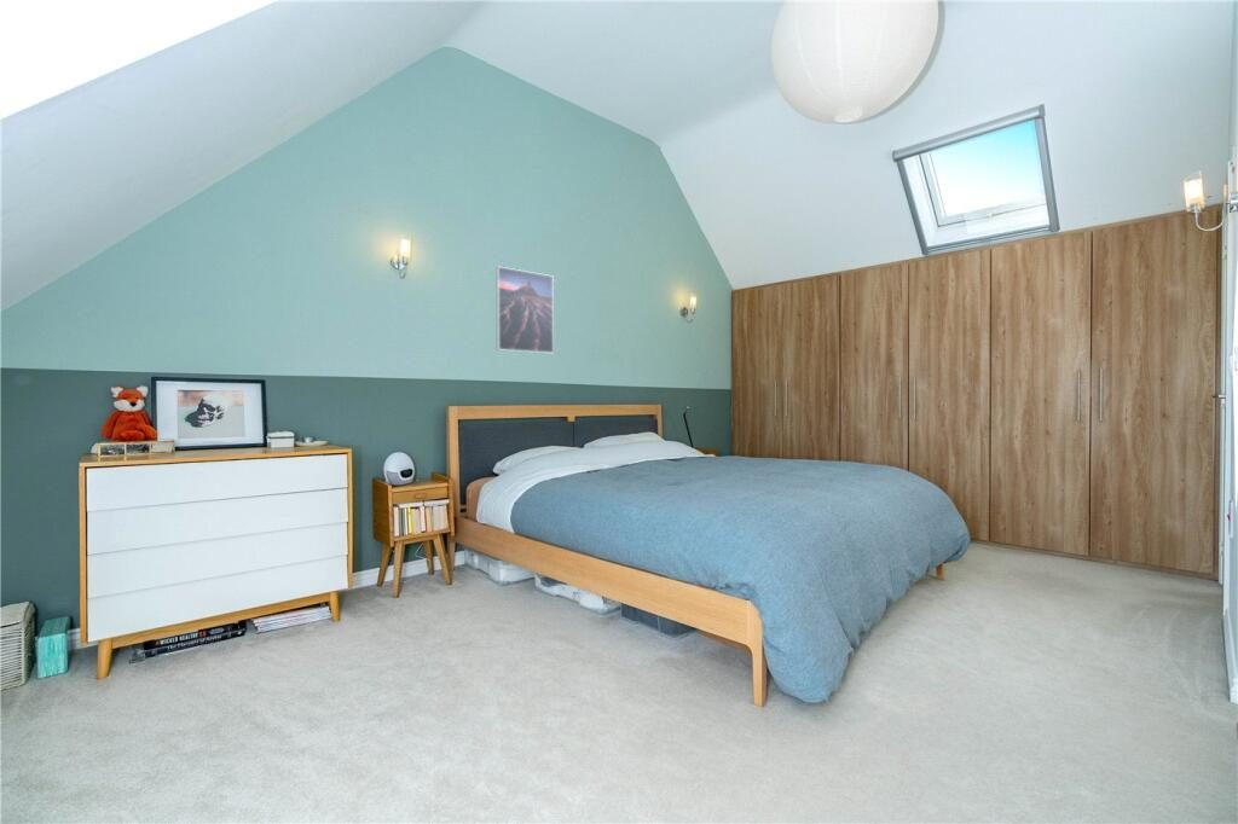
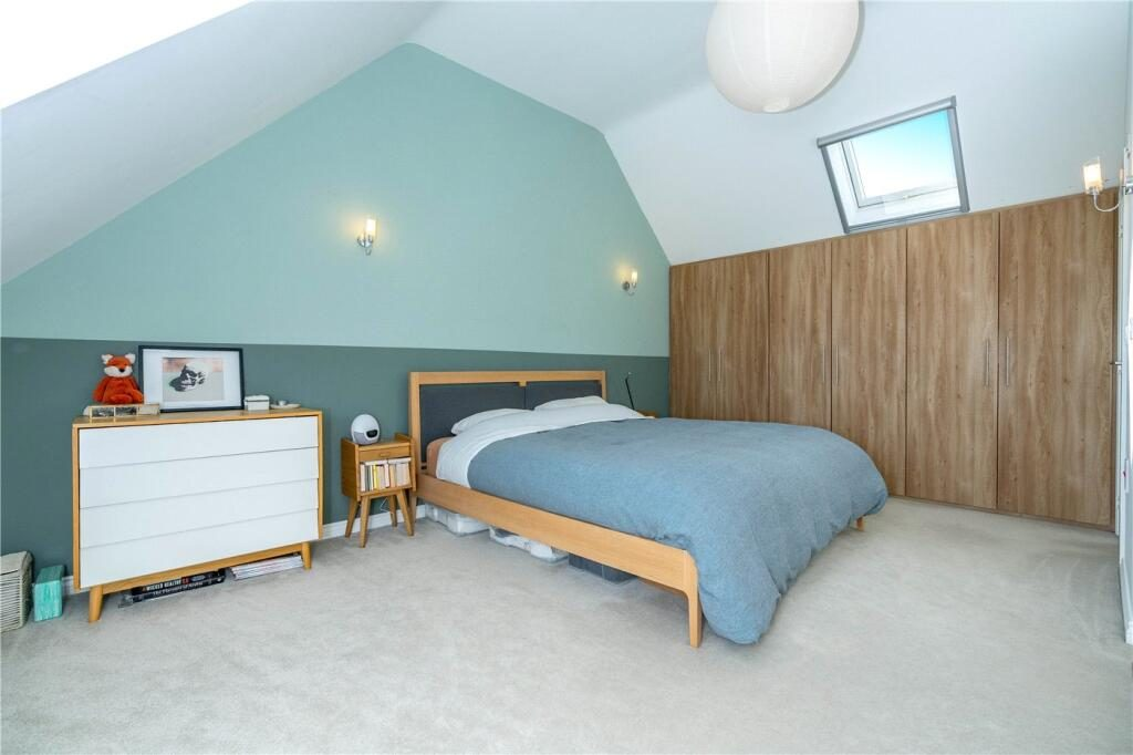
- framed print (525, 311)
